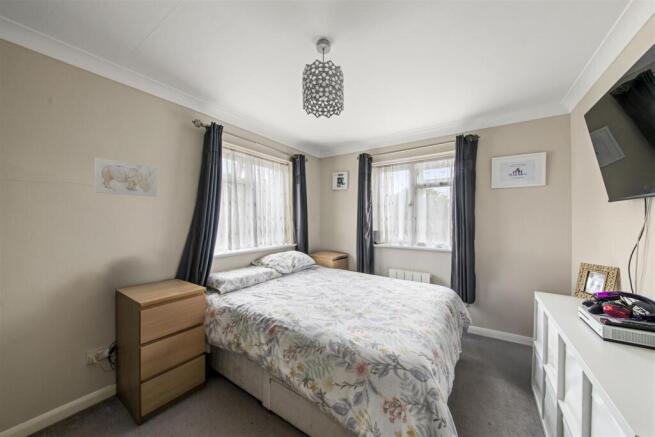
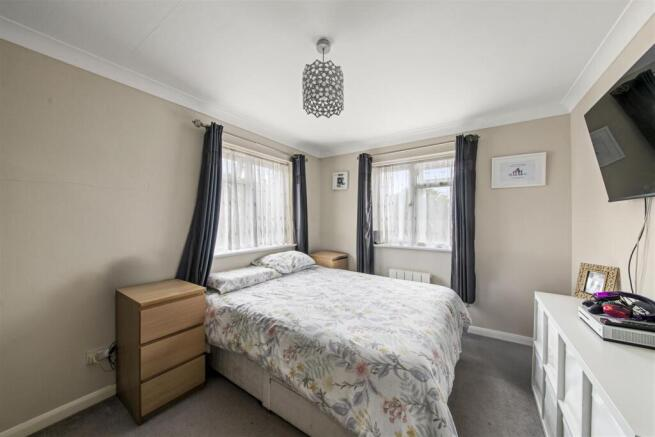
- wall art (128, 178)
